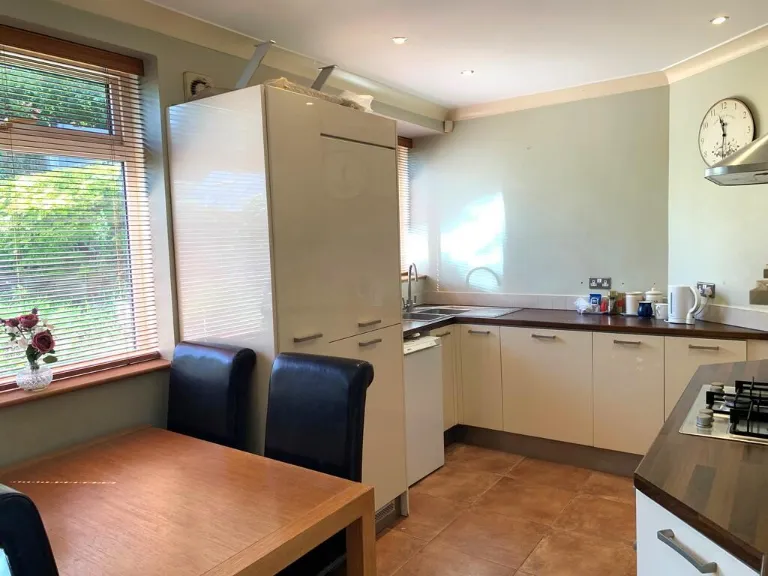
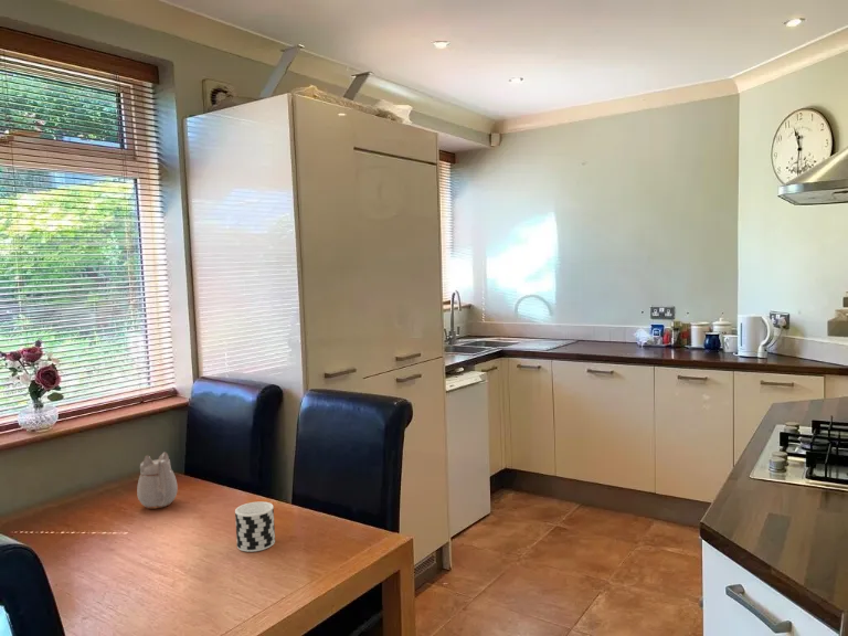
+ teapot (157, 479)
+ cup (252, 524)
